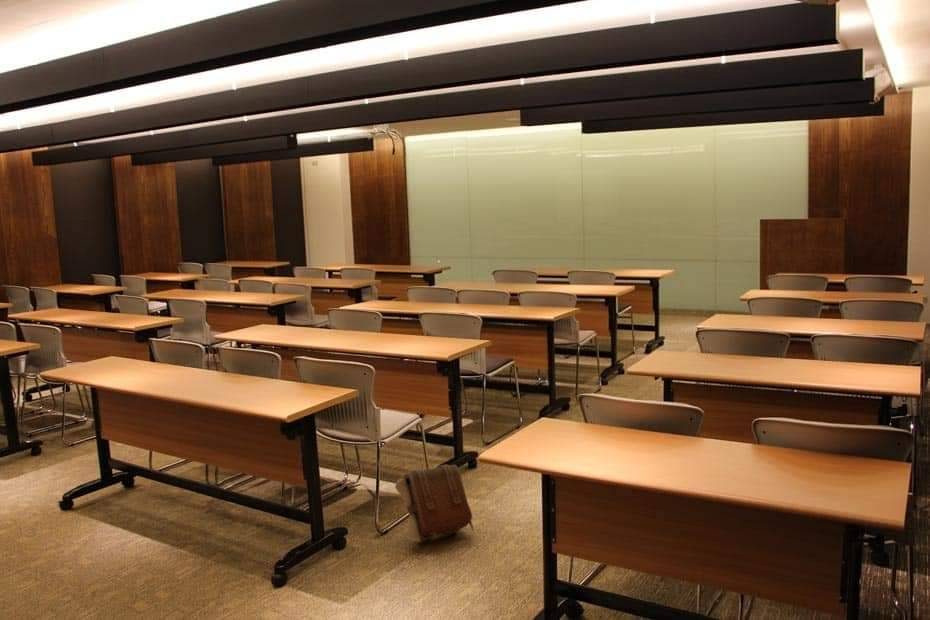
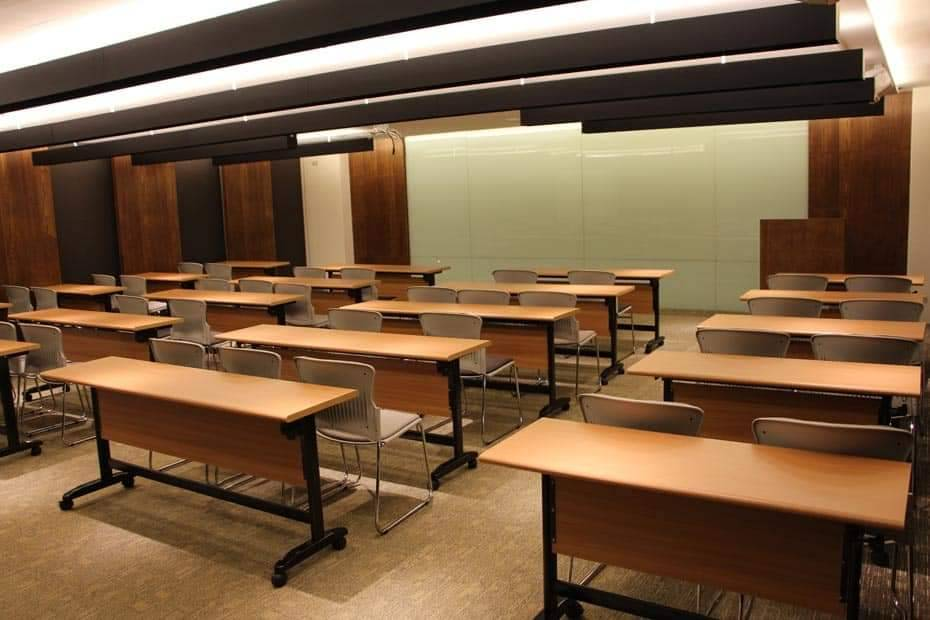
- pouch (436, 502)
